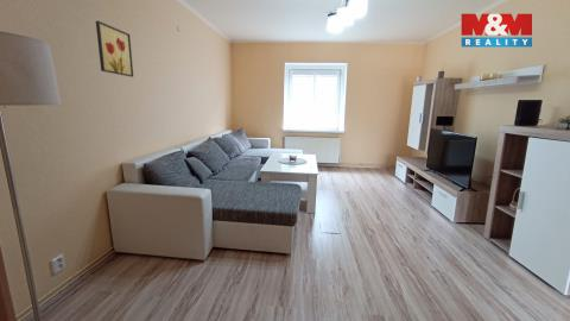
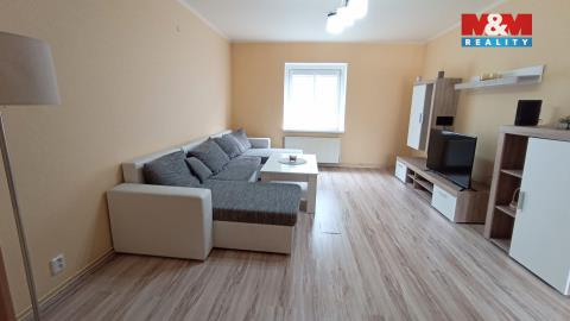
- wall art (115, 51)
